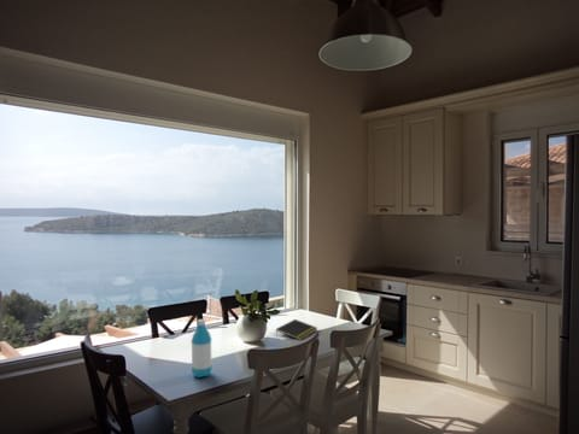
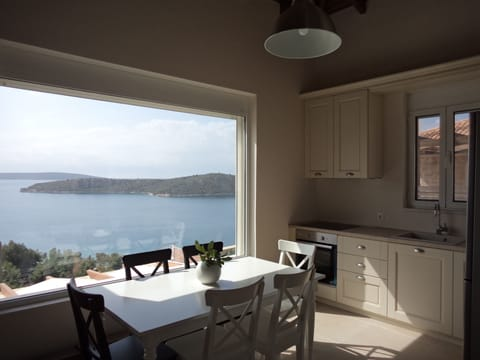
- notepad (297, 328)
- water bottle (201, 347)
